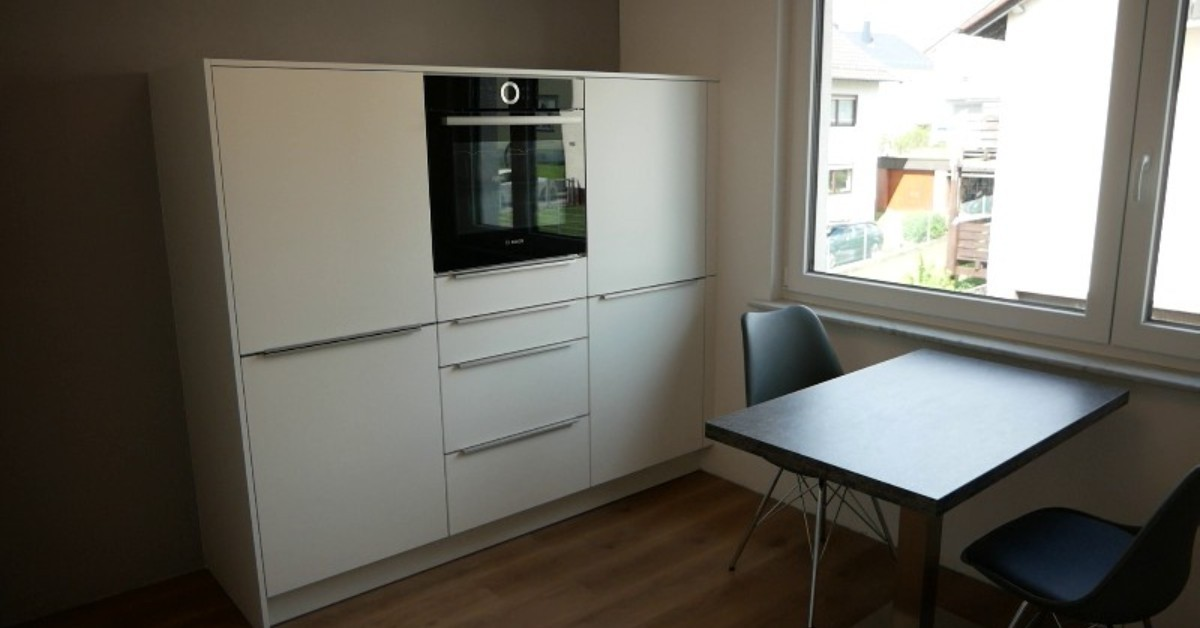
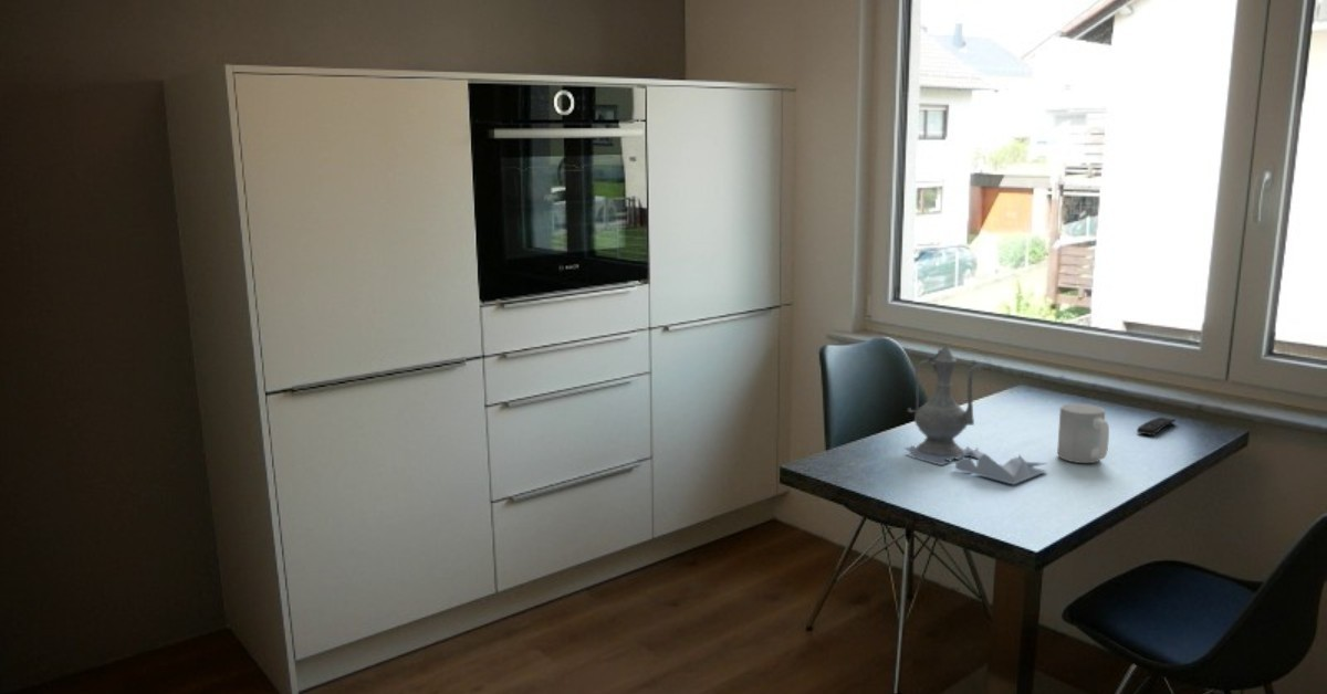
+ teapot (968, 404)
+ remote control (1157, 424)
+ mug (1086, 434)
